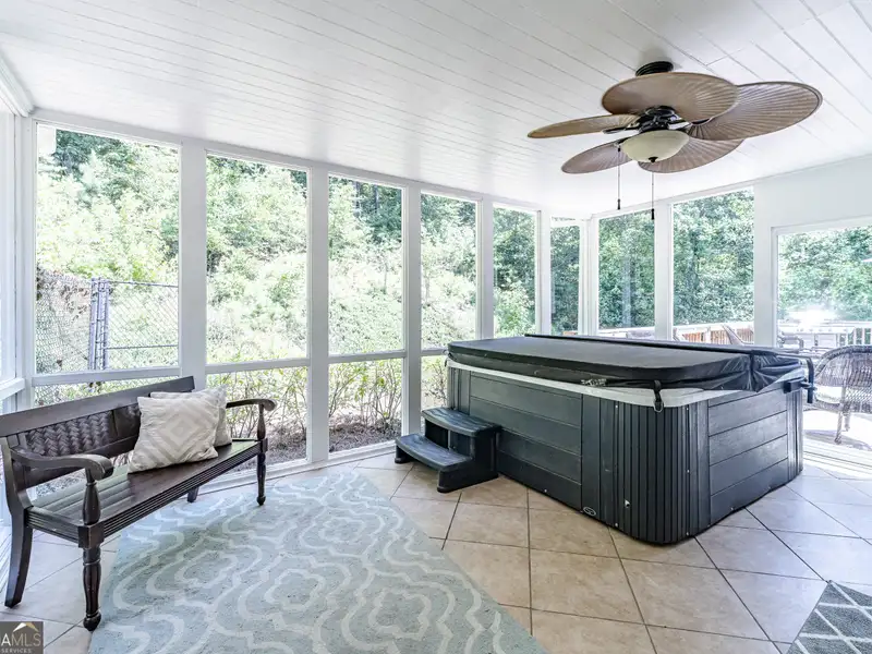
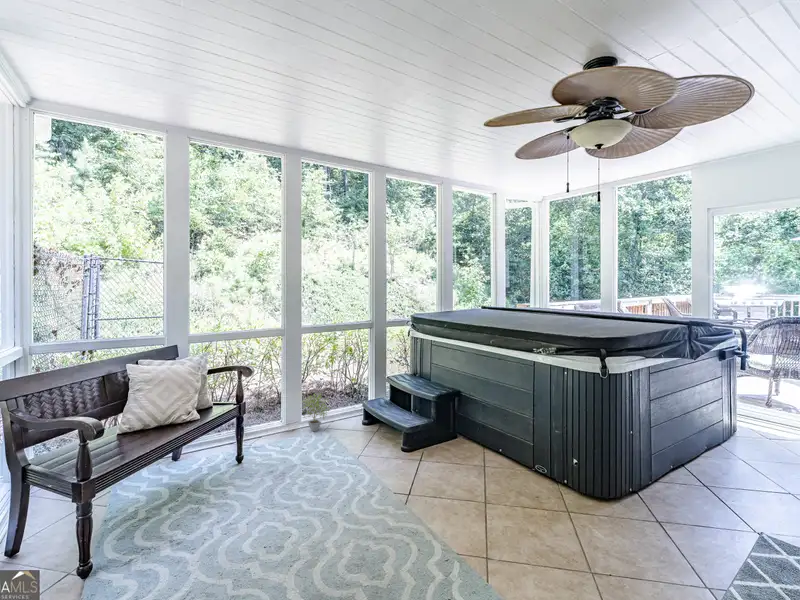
+ potted plant (315, 410)
